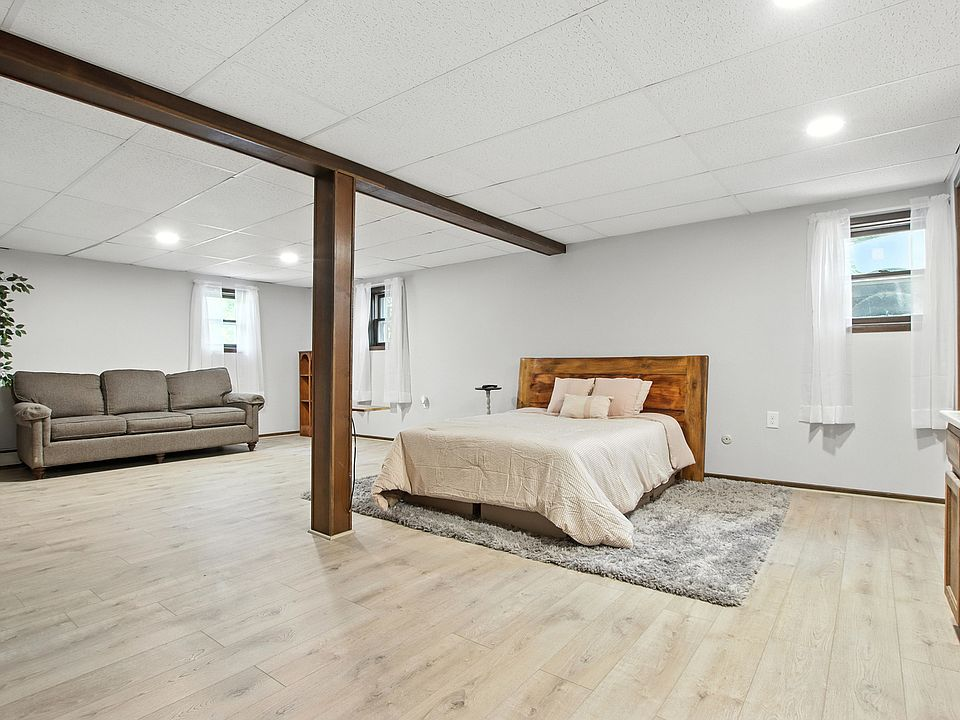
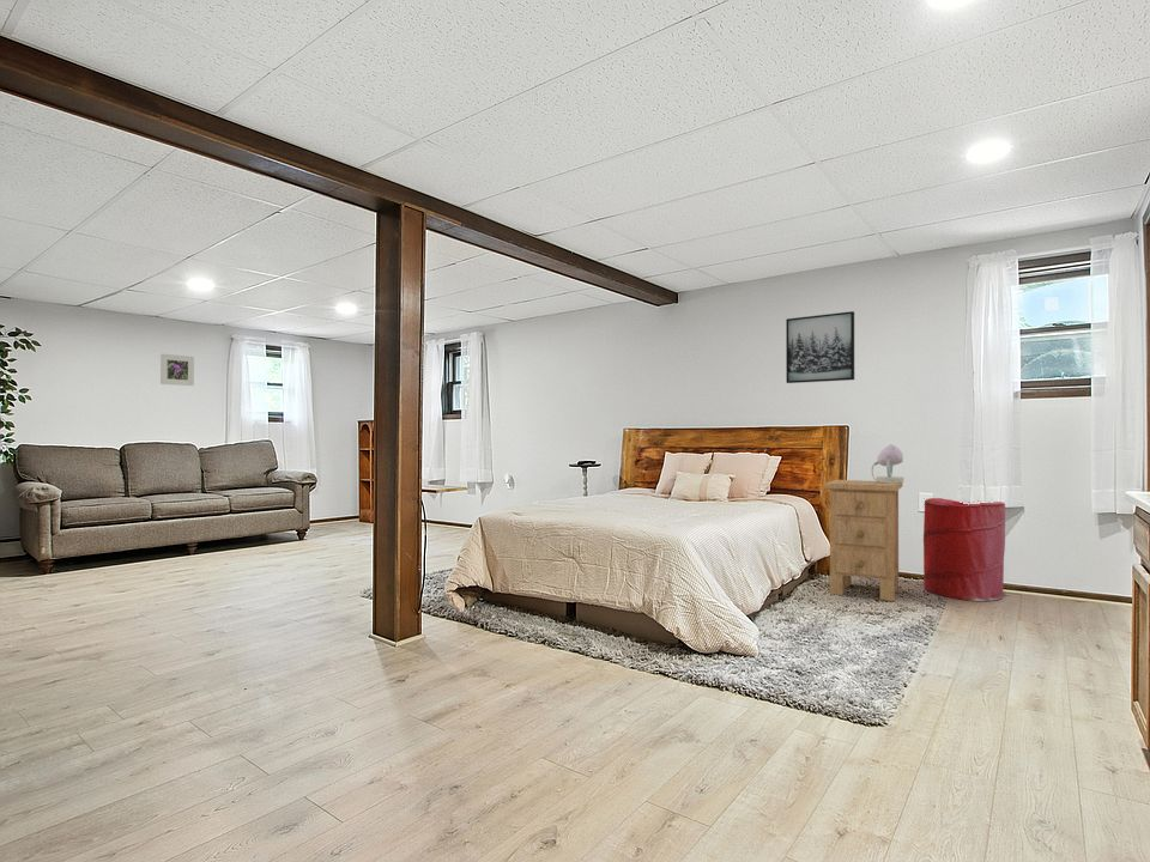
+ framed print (177, 370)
+ table lamp (885, 463)
+ laundry hamper (963, 545)
+ nightstand (864, 536)
+ wall art (819, 348)
